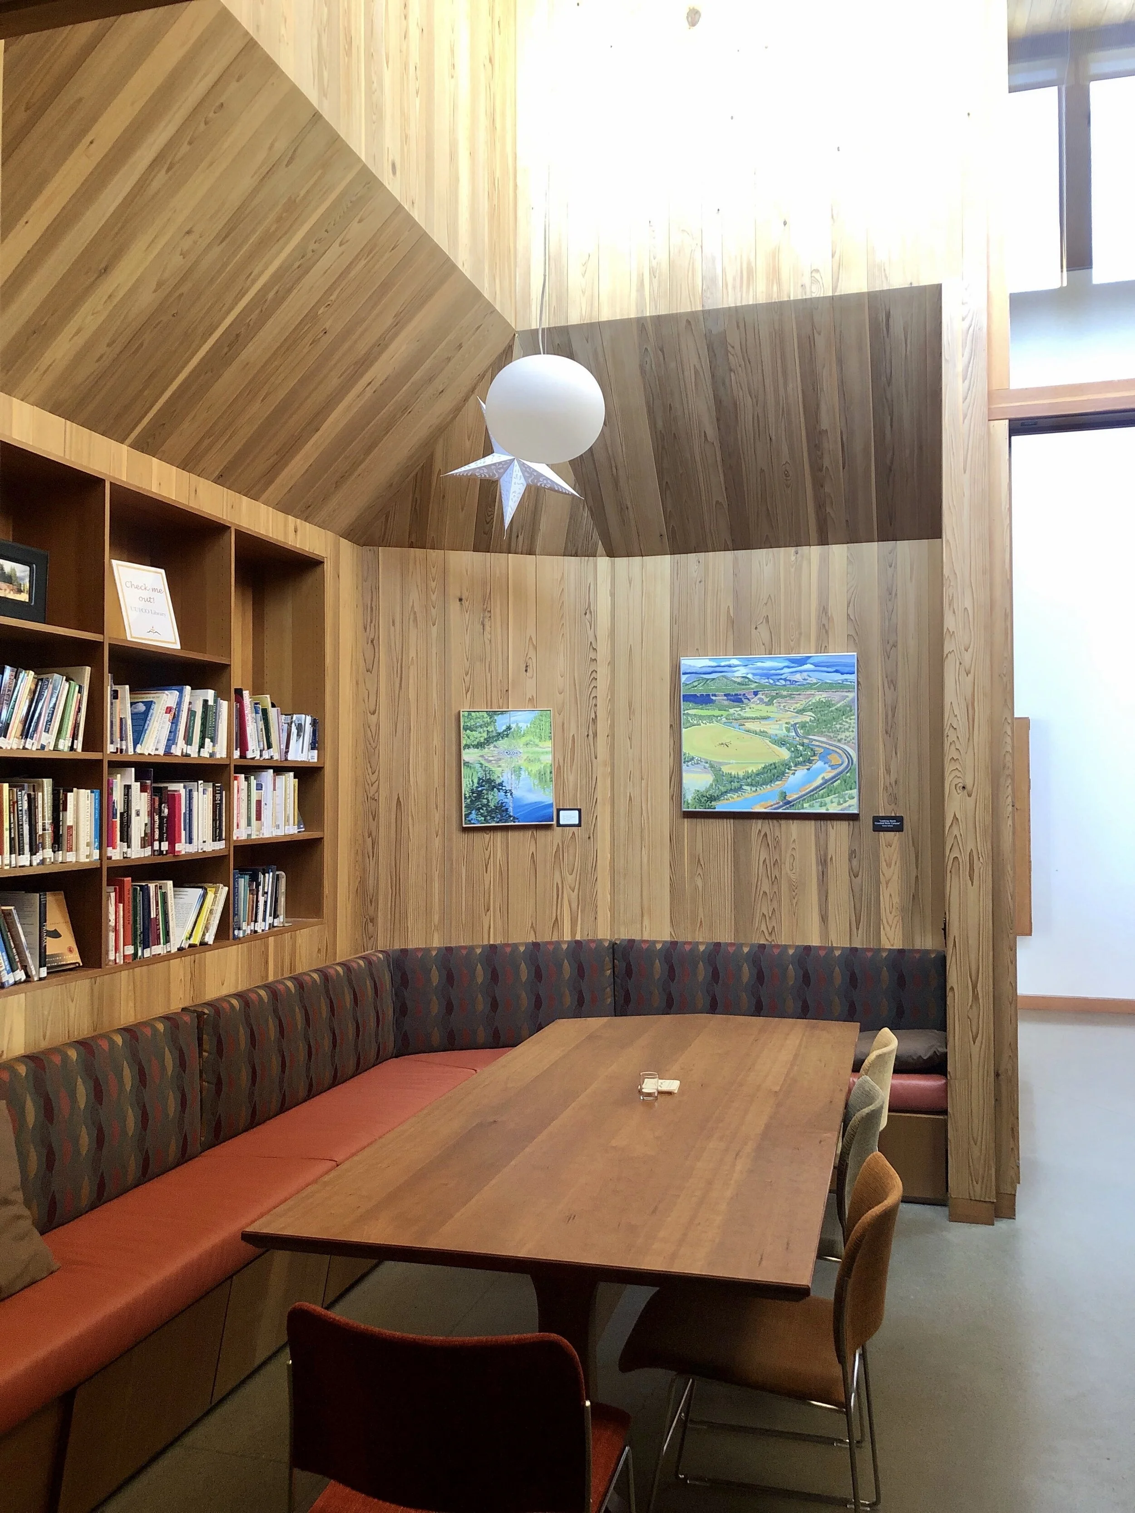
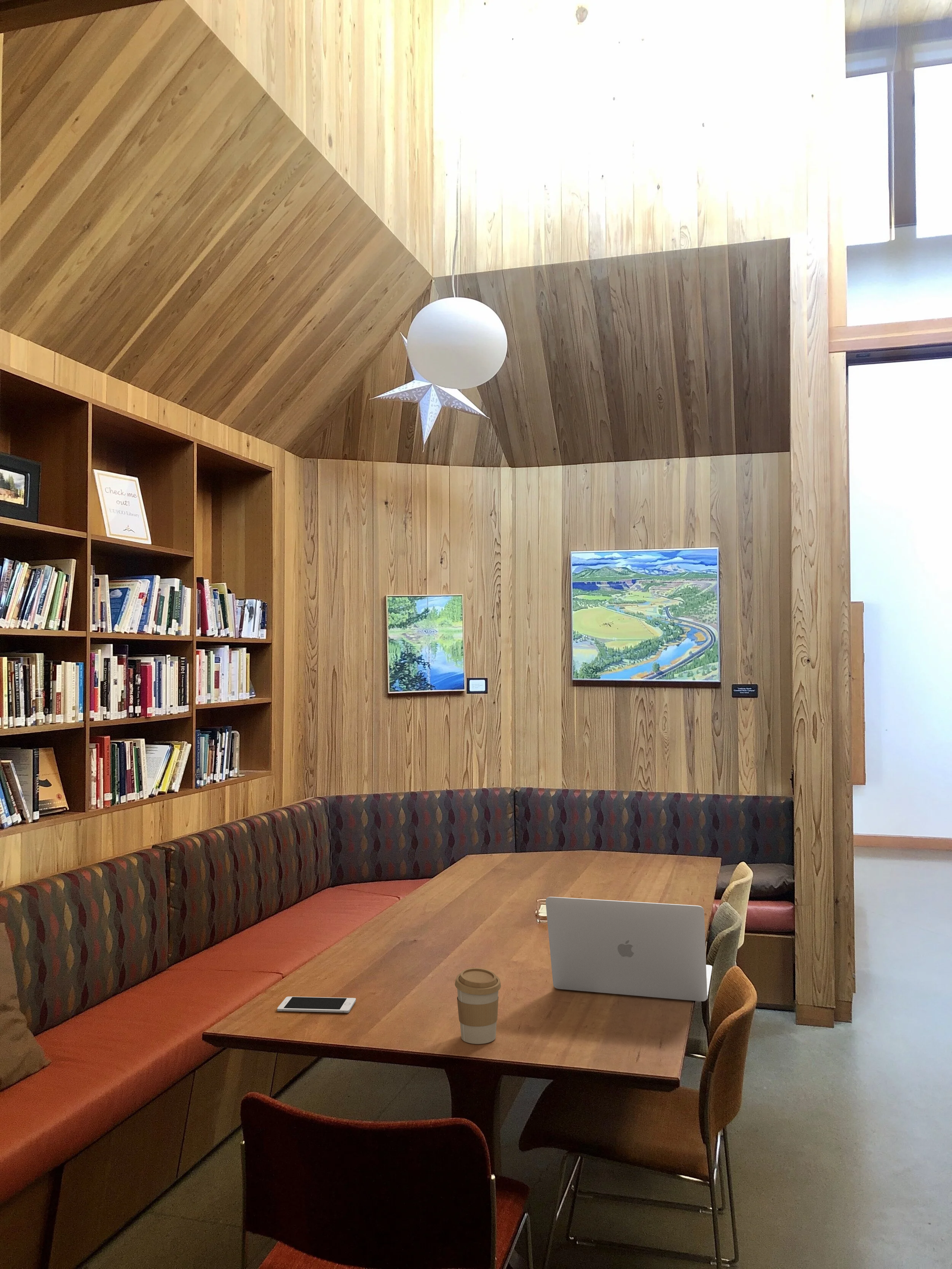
+ cell phone (317, 1004)
+ laptop (633, 934)
+ coffee cup (478, 1005)
